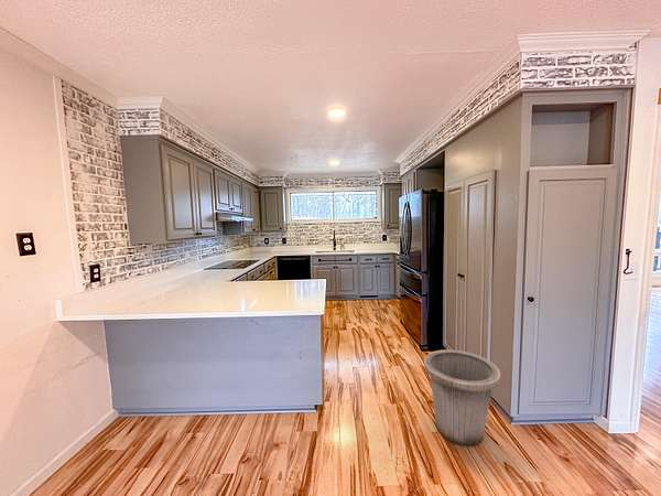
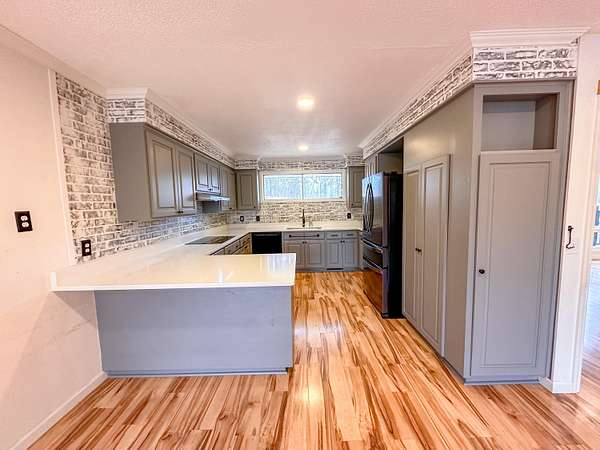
- trash can (459, 397)
